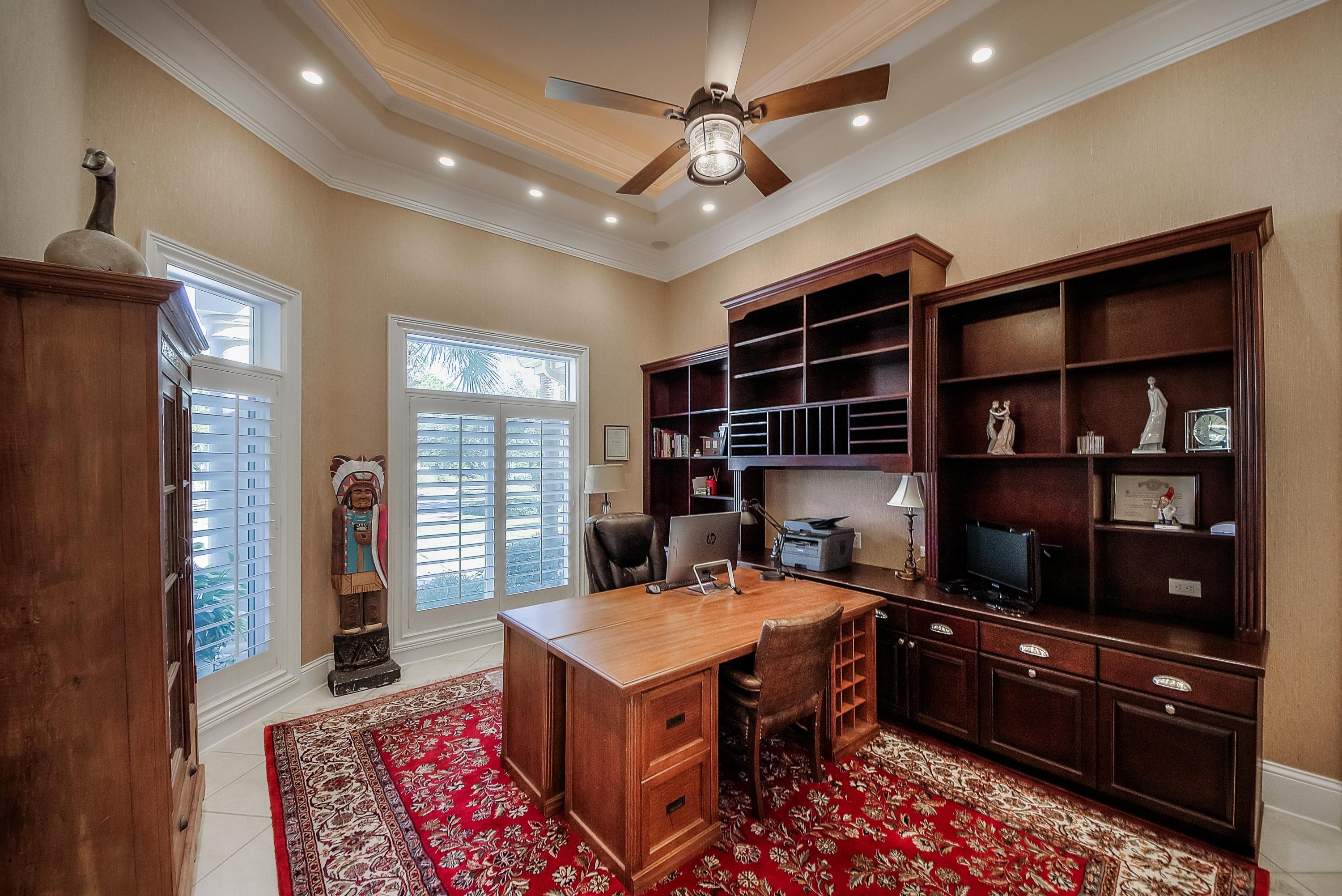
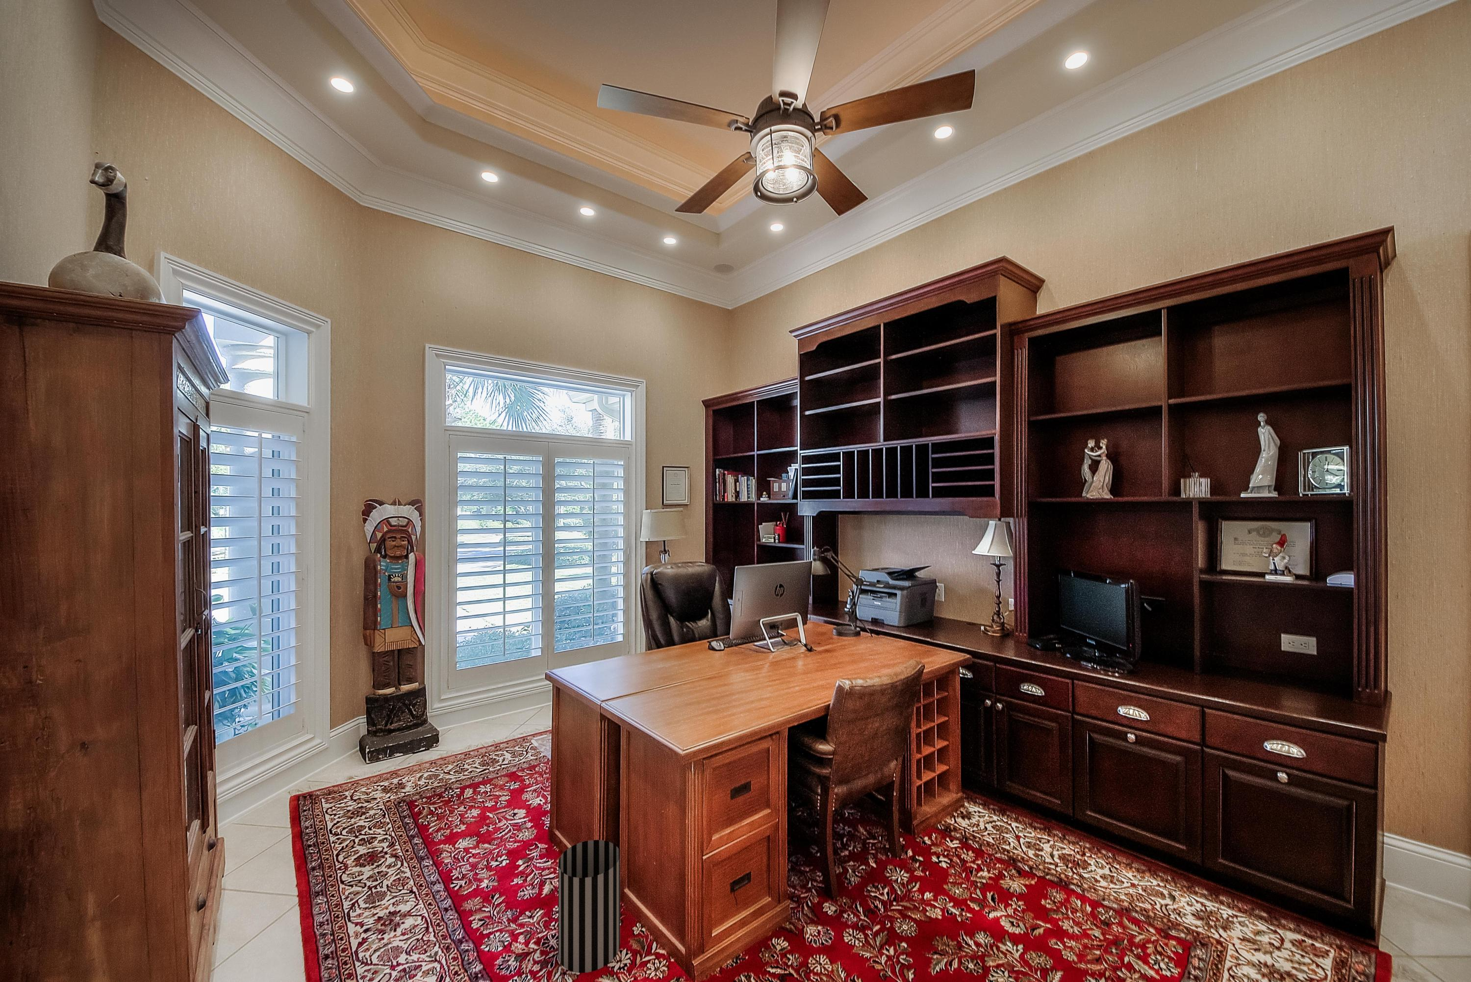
+ wastebasket (590, 903)
